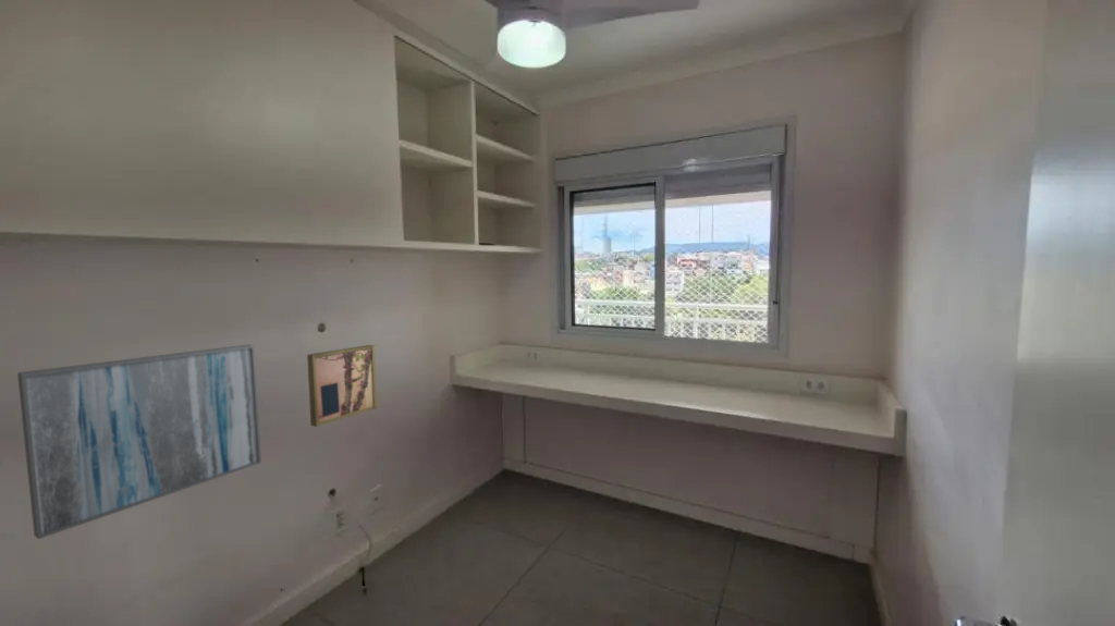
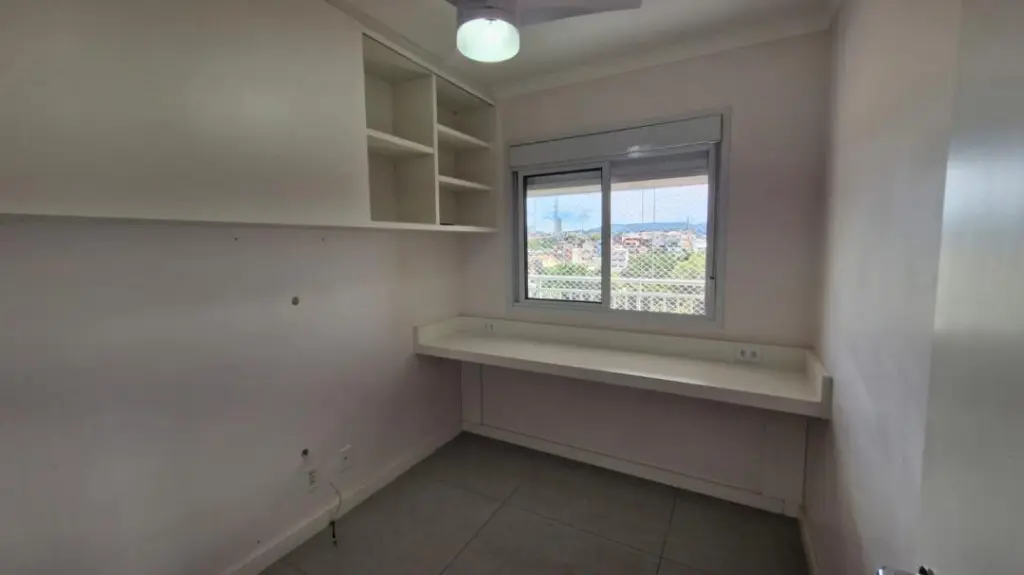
- wall art (344, 382)
- wall art (160, 426)
